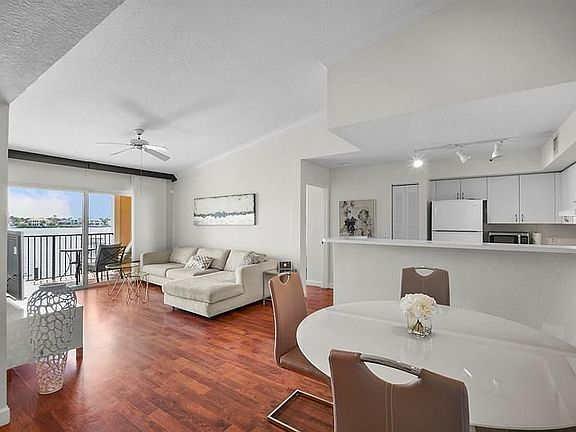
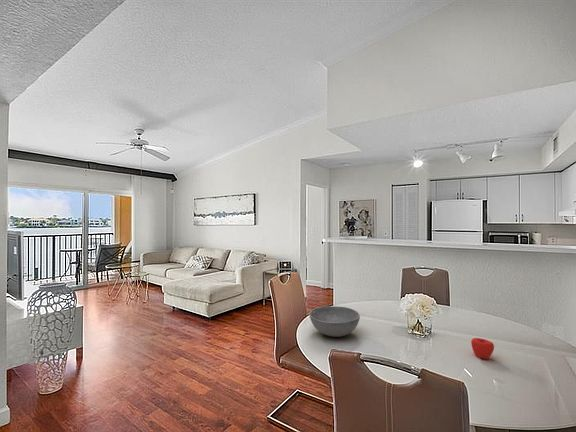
+ apple (482, 348)
+ bowl (334, 323)
